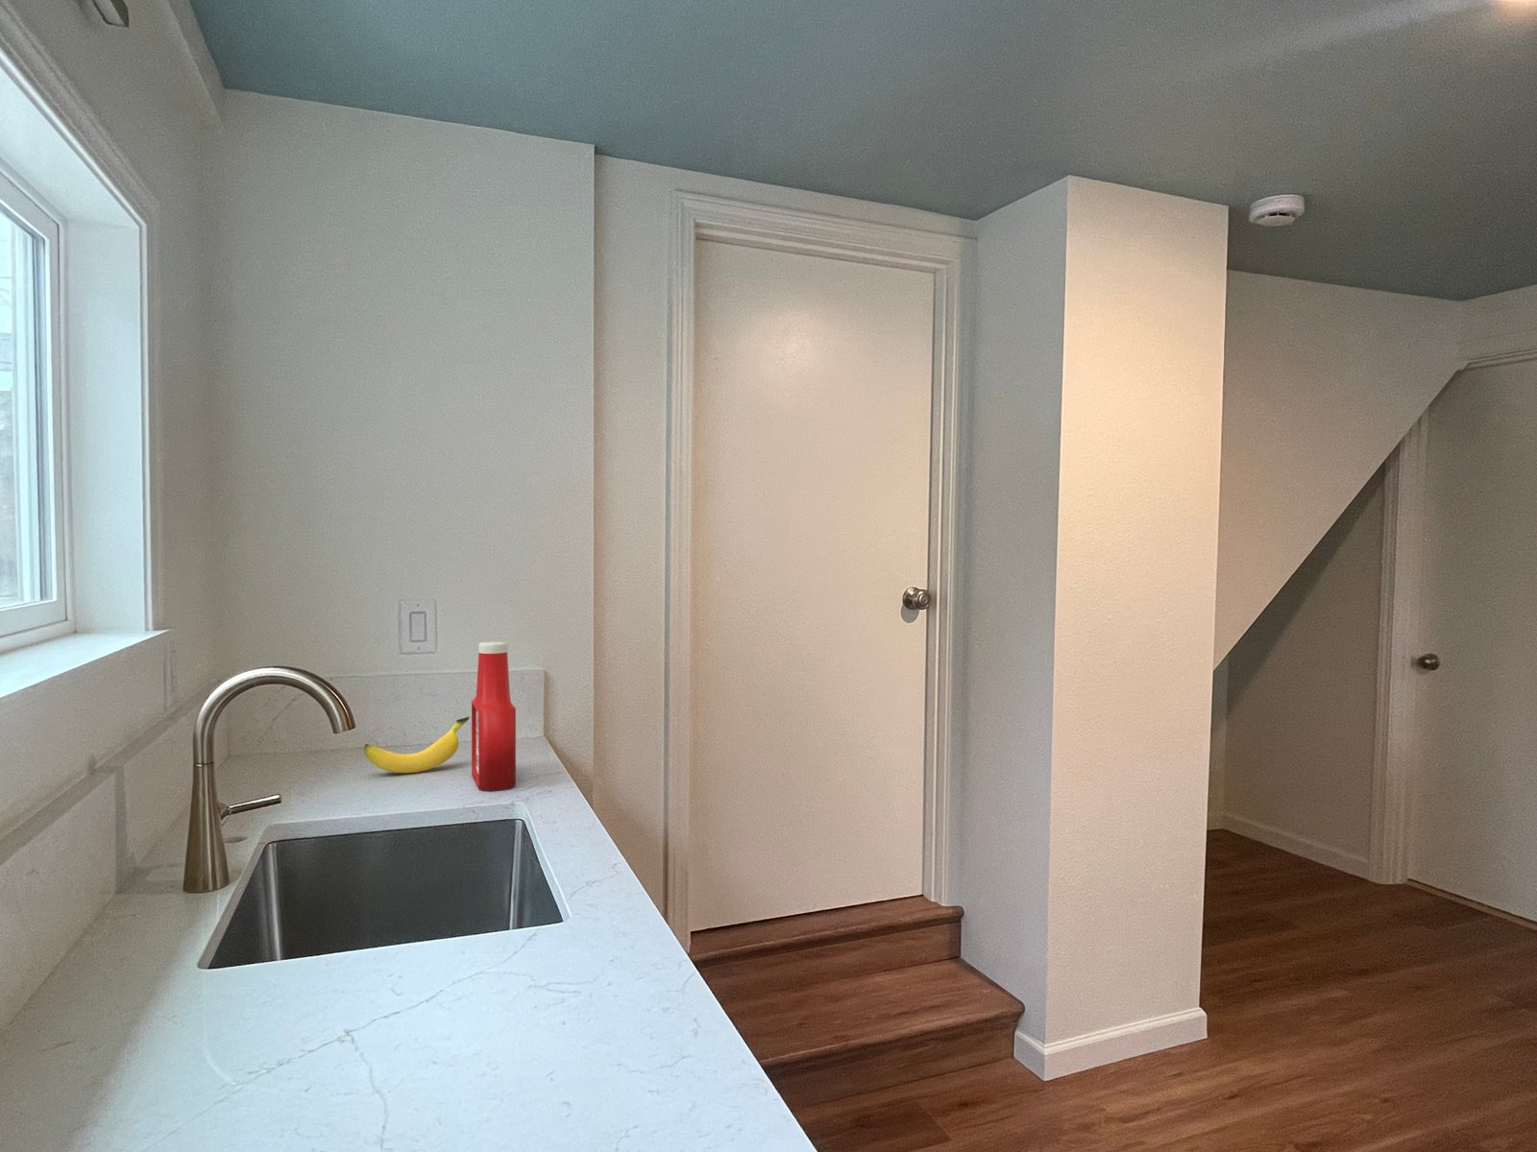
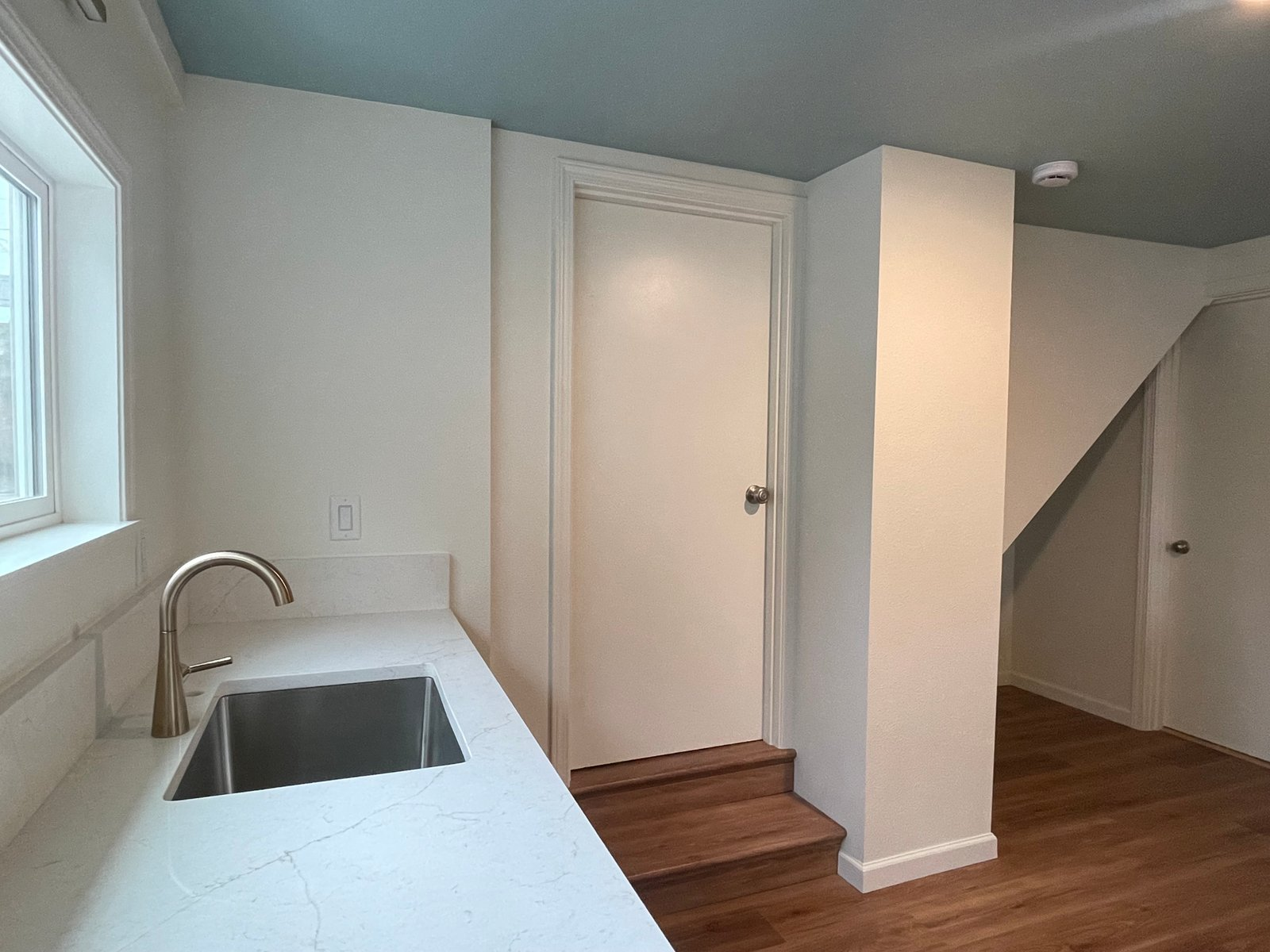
- soap bottle (493, 712)
- banana (421, 750)
